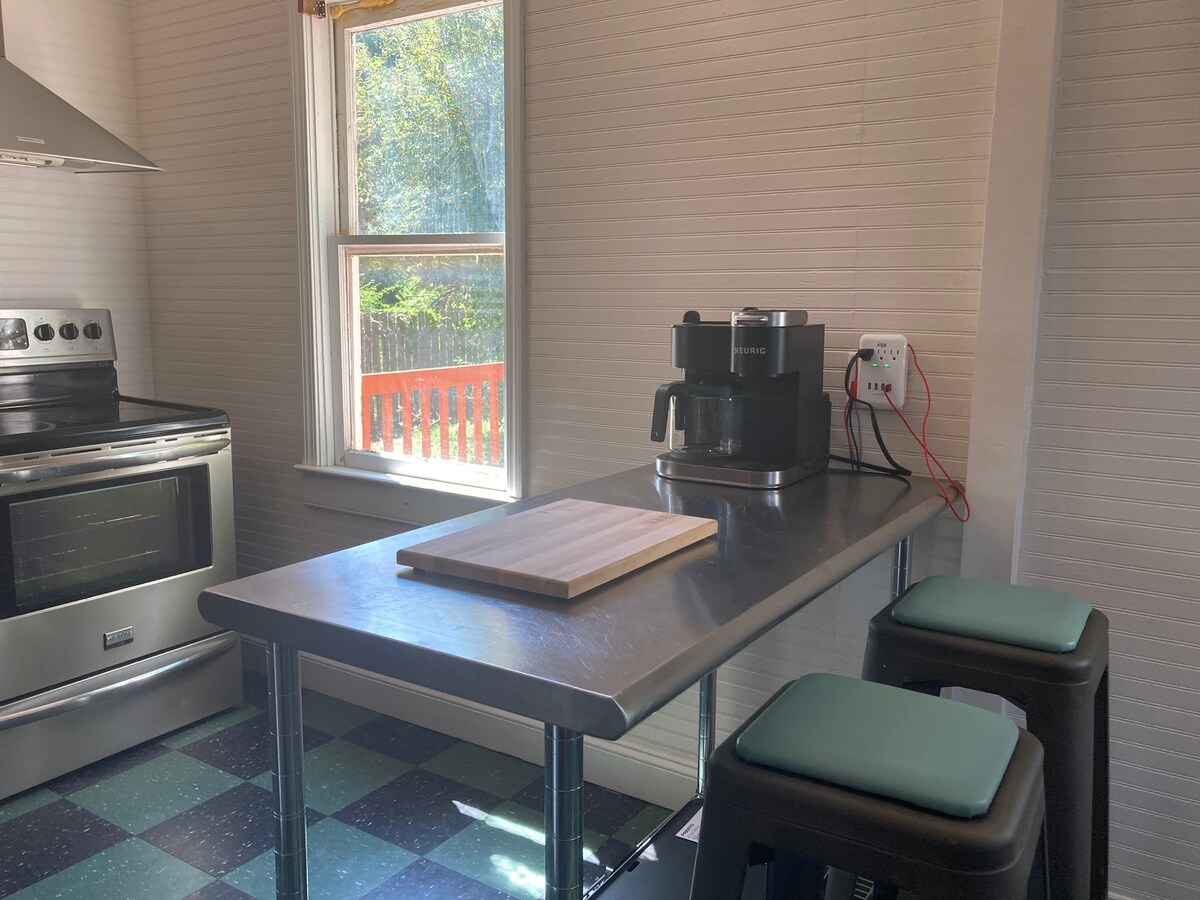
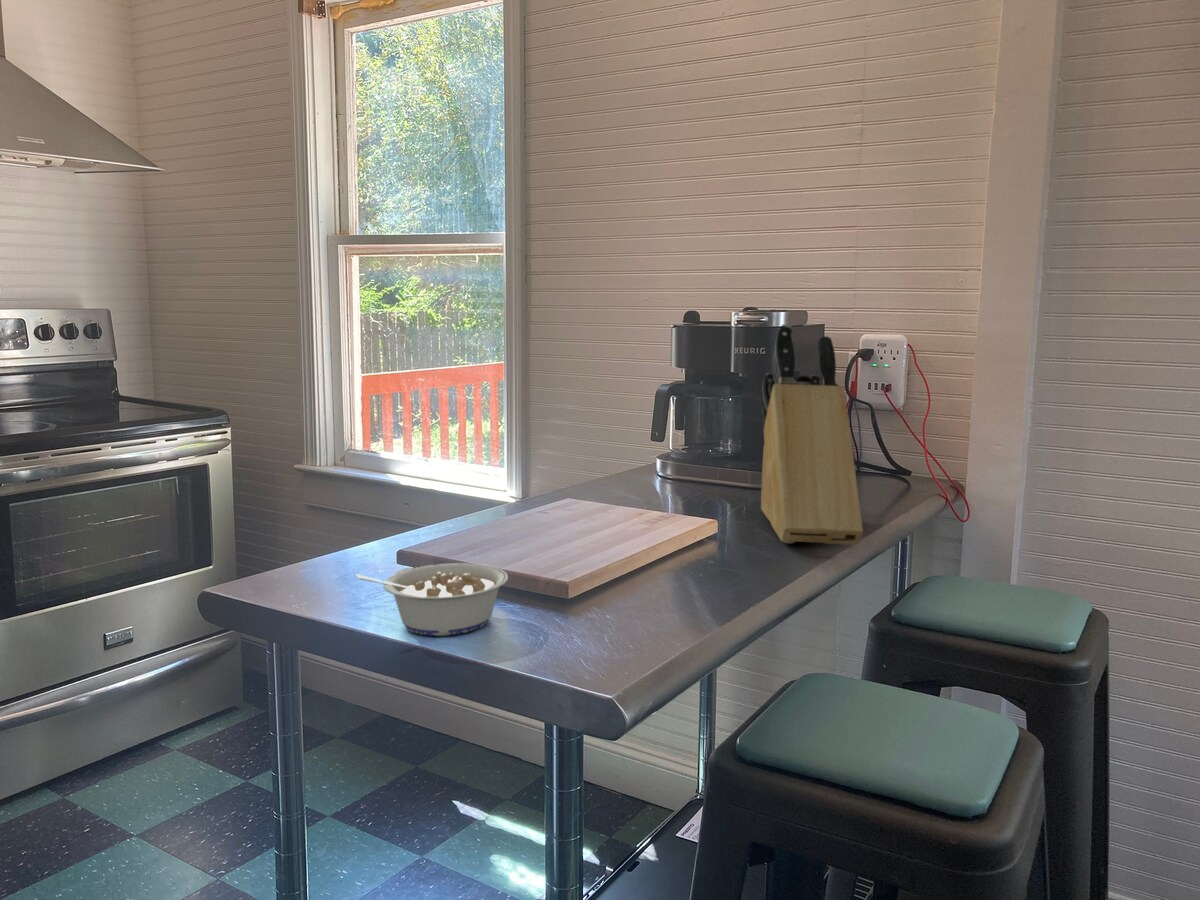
+ knife block (806, 426)
+ legume (443, 597)
